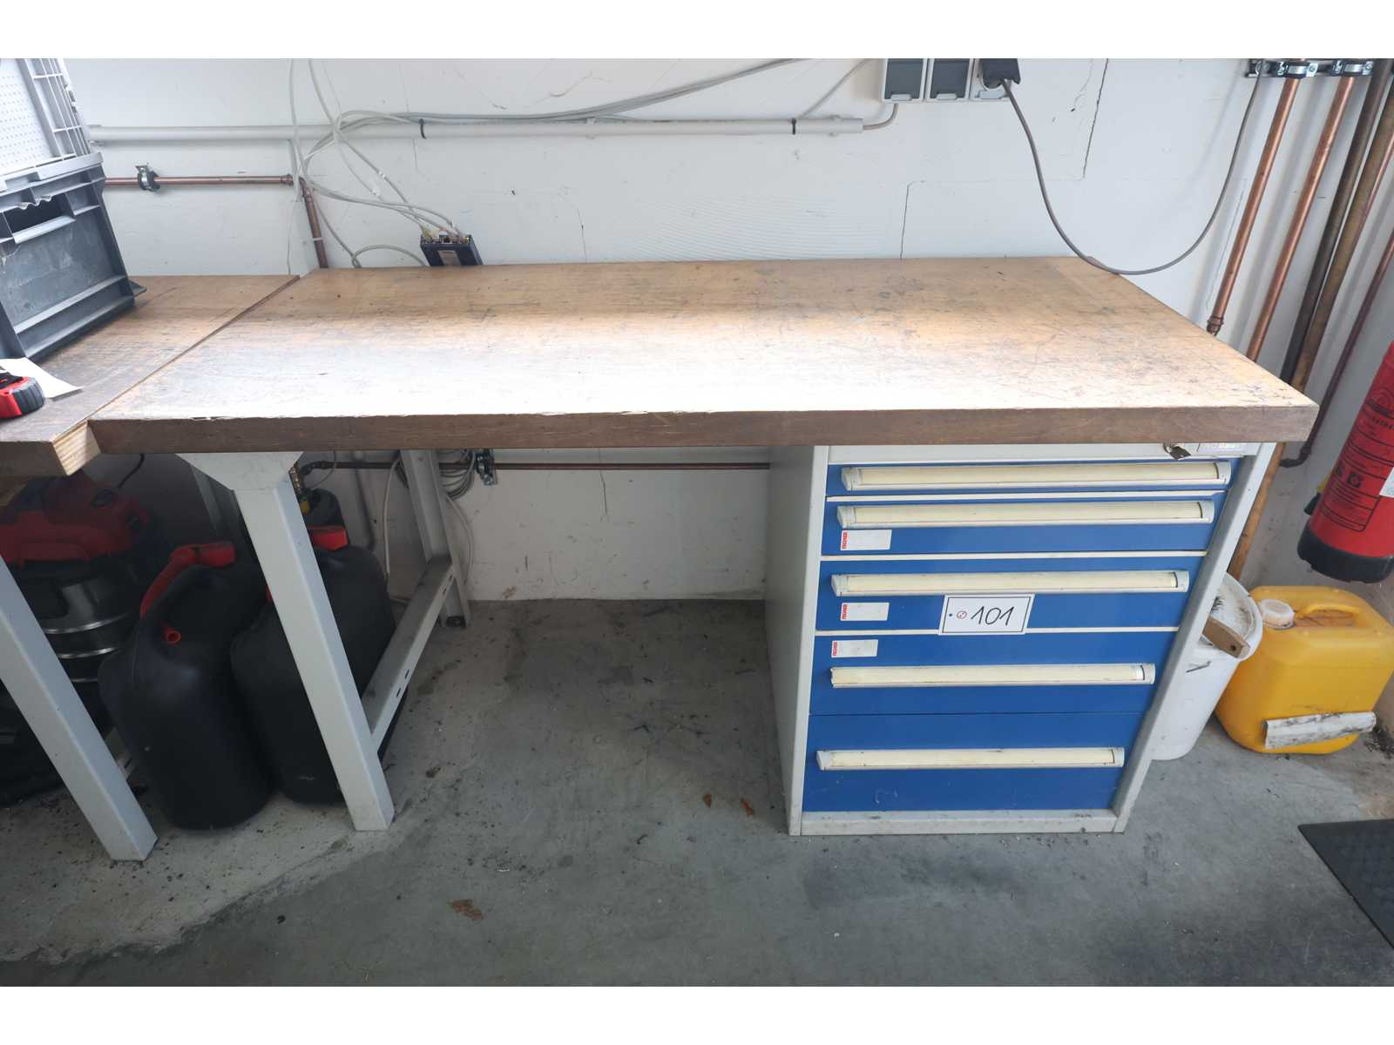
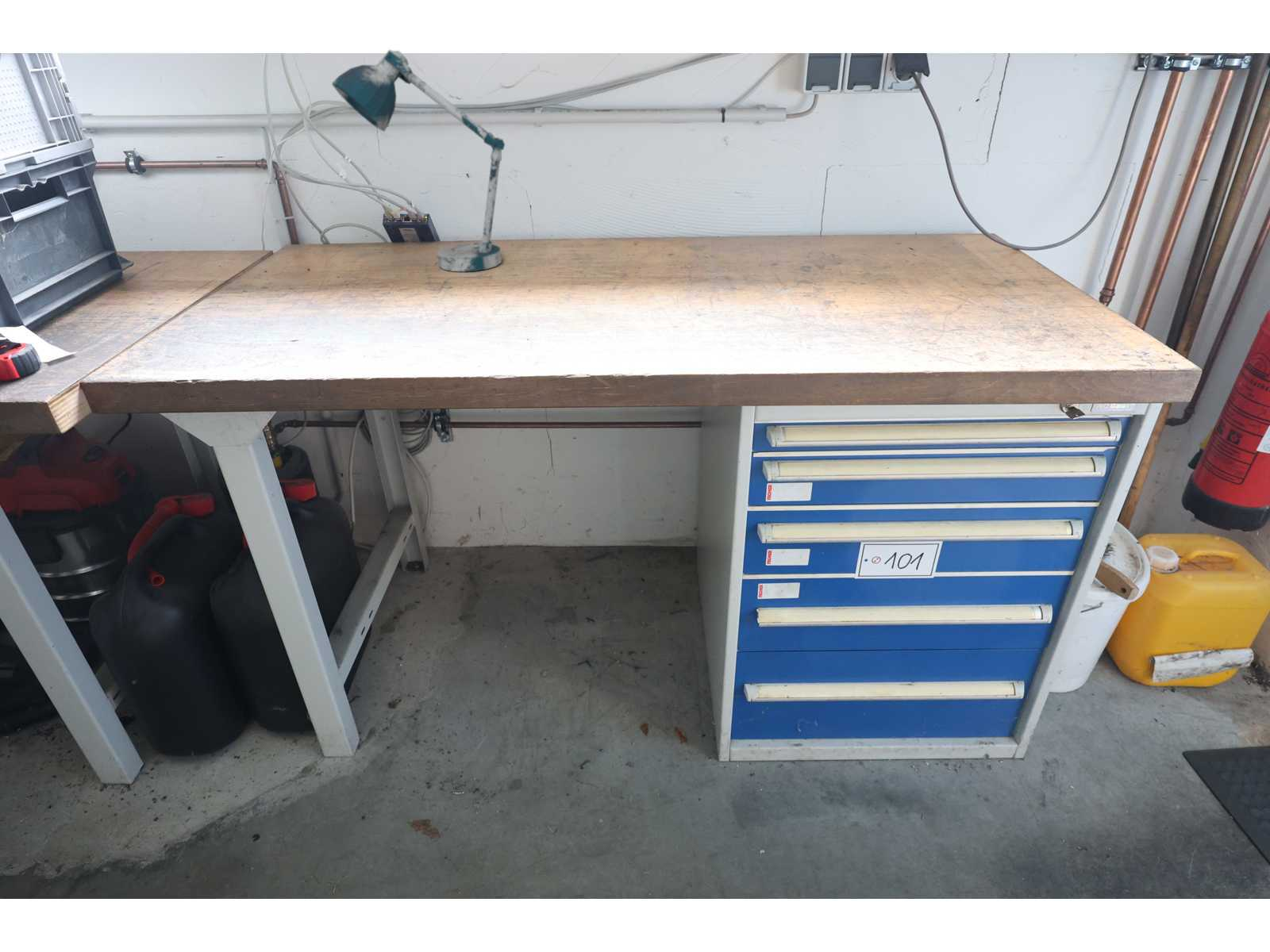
+ desk lamp (461, 122)
